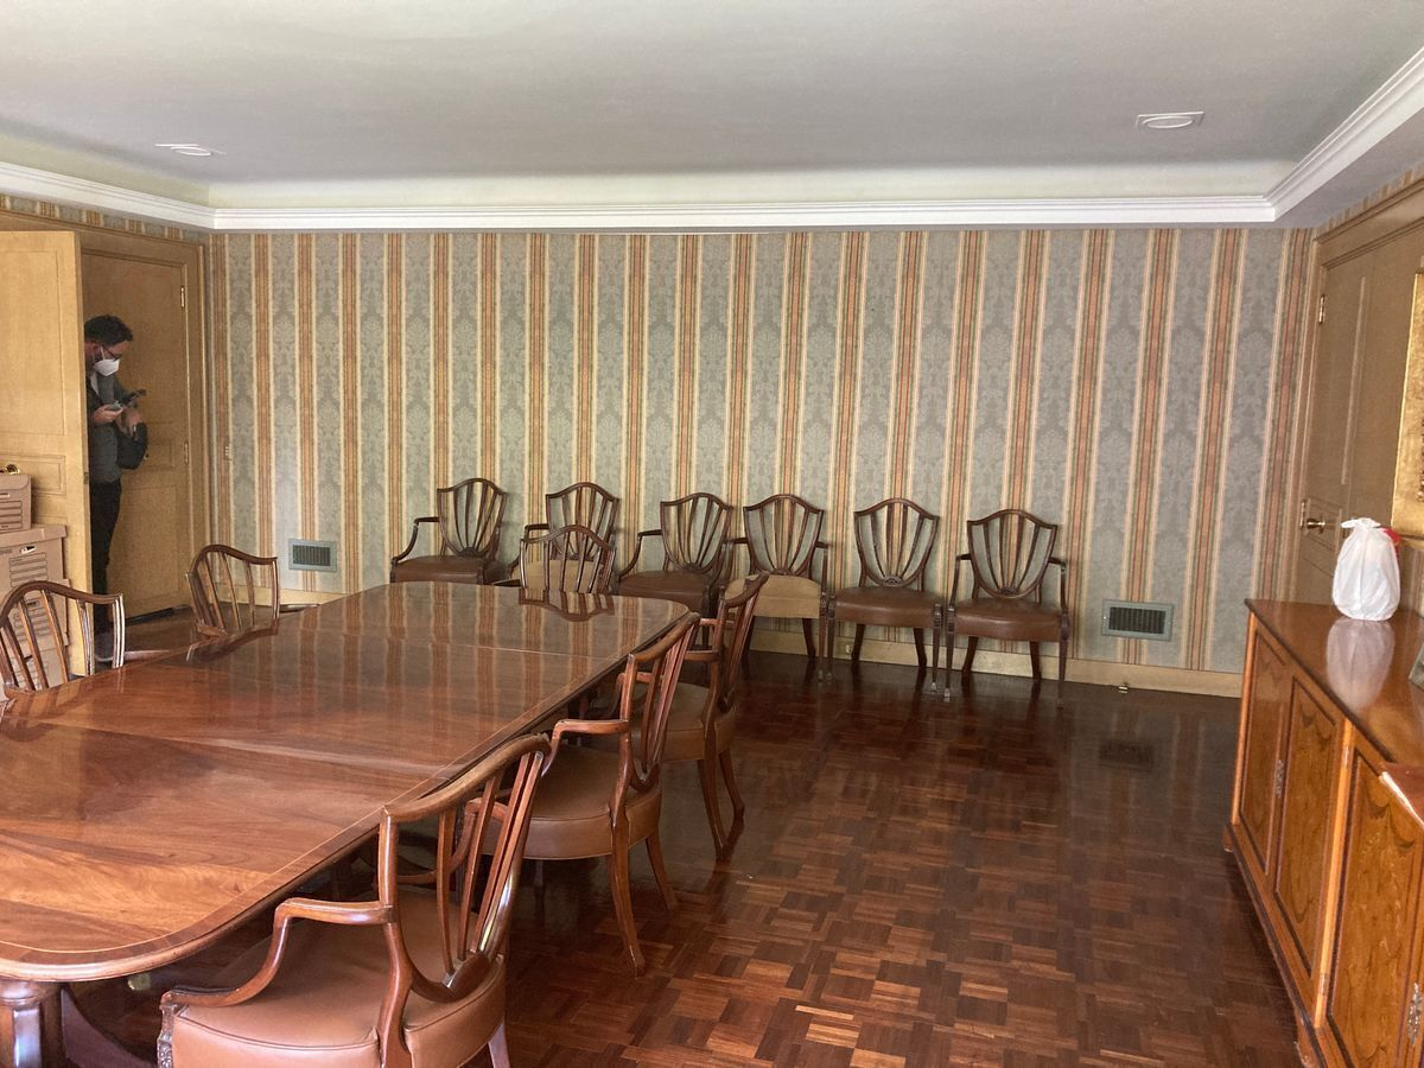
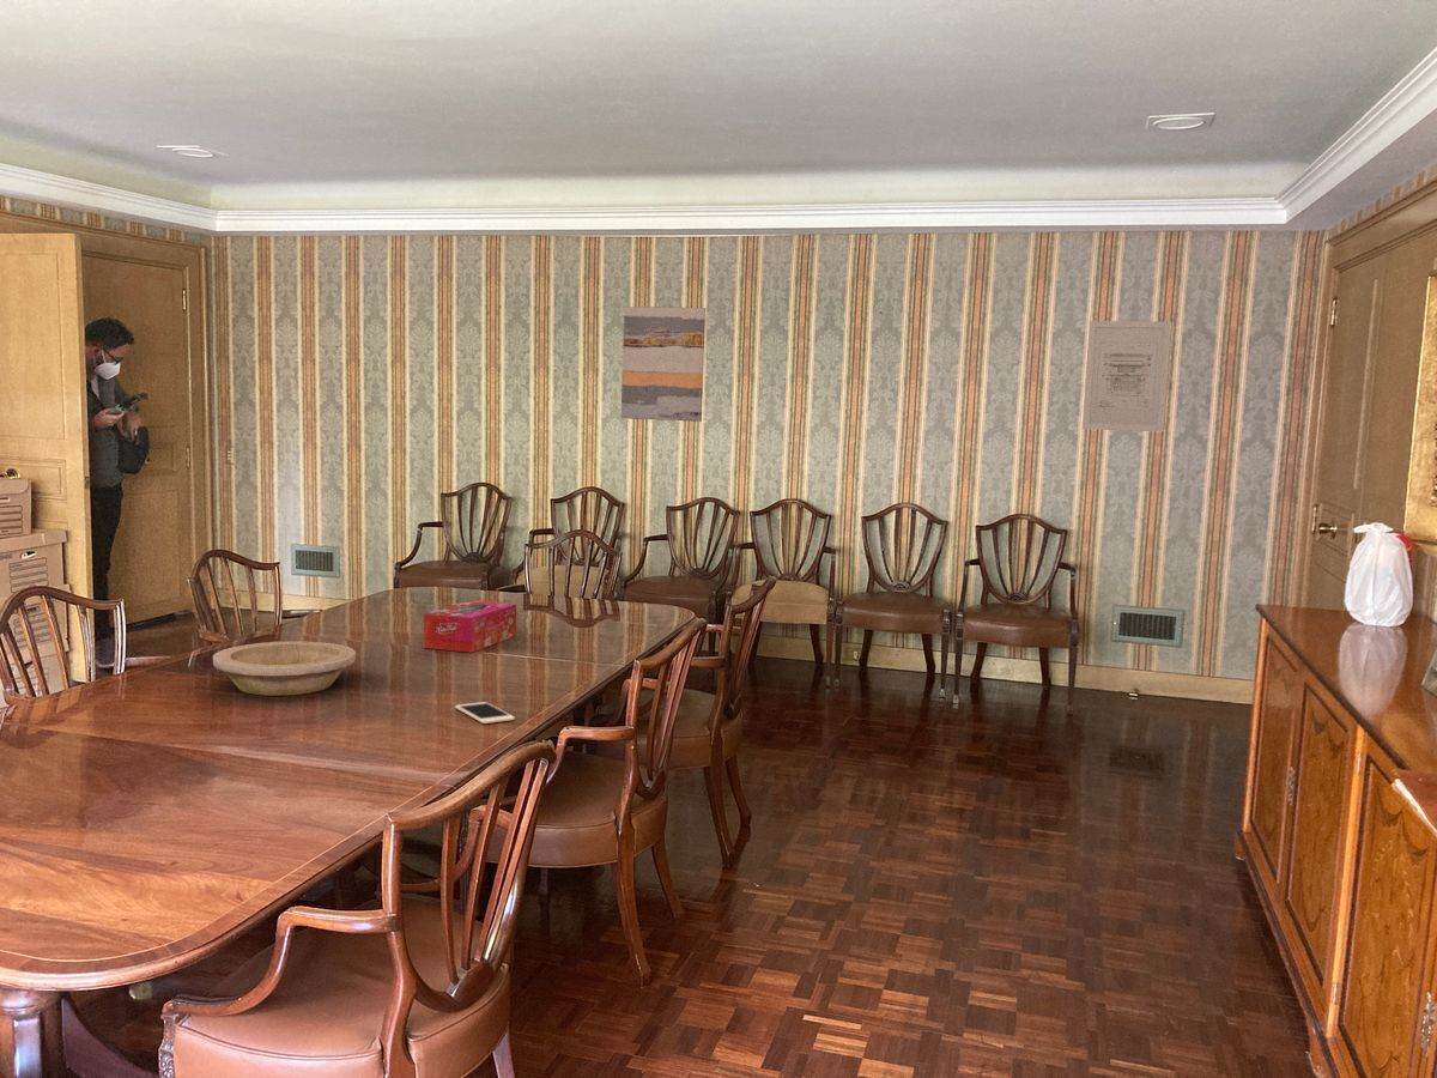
+ wall art (662, 363)
+ wall art (1126, 376)
+ bowl (285, 670)
+ cell phone (484, 711)
+ tissue box (471, 624)
